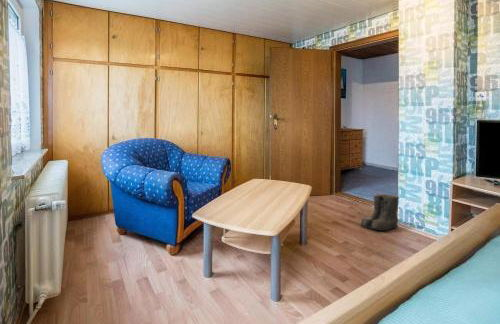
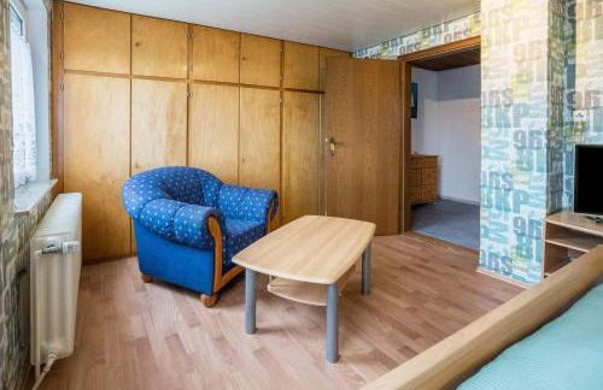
- boots (380, 210)
